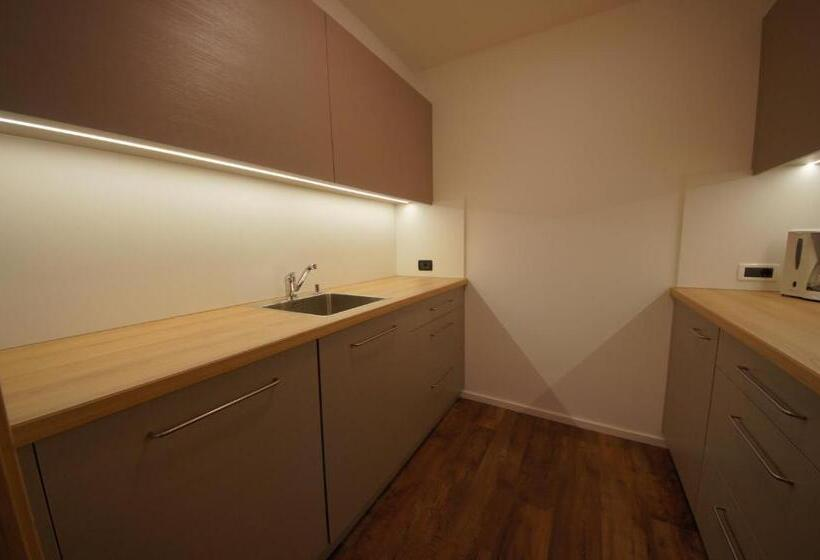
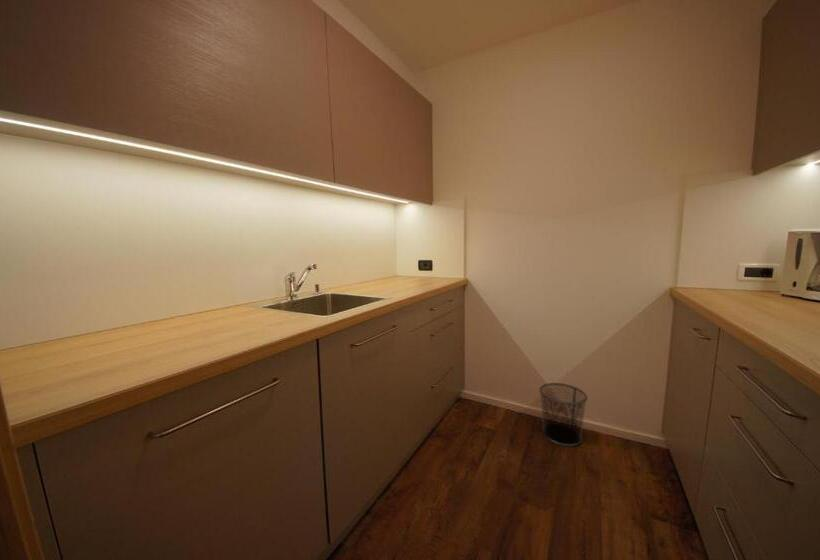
+ waste bin (561, 413)
